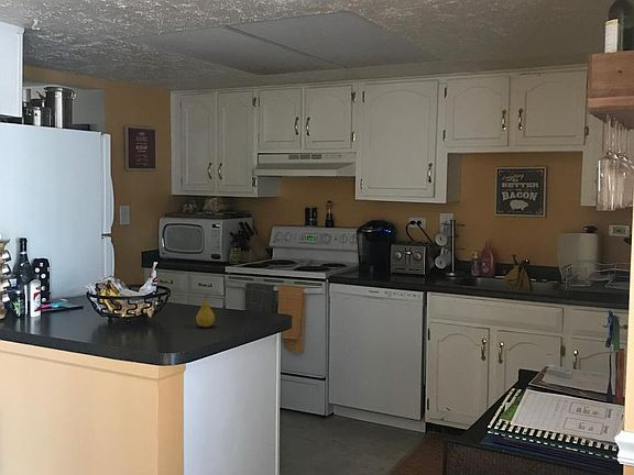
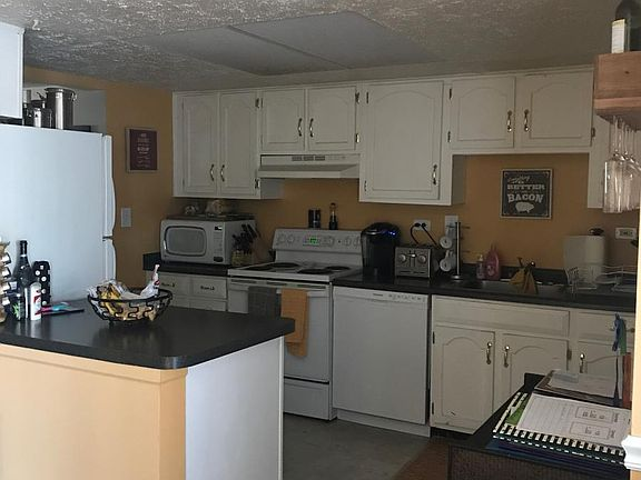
- fruit (205, 310)
